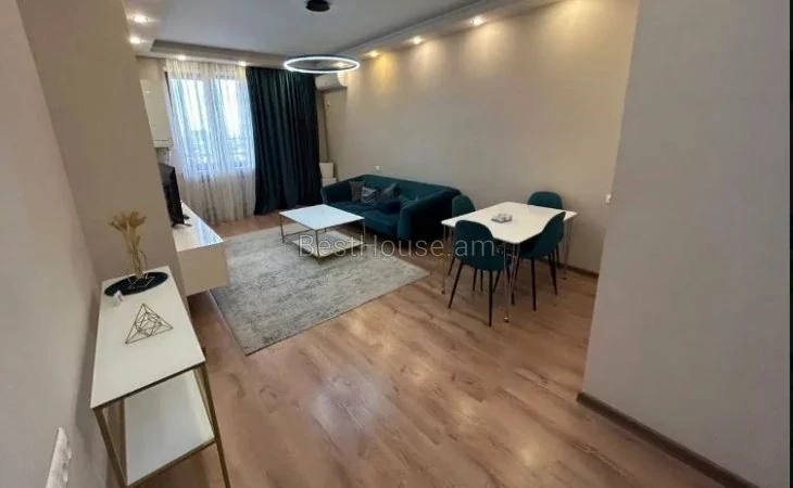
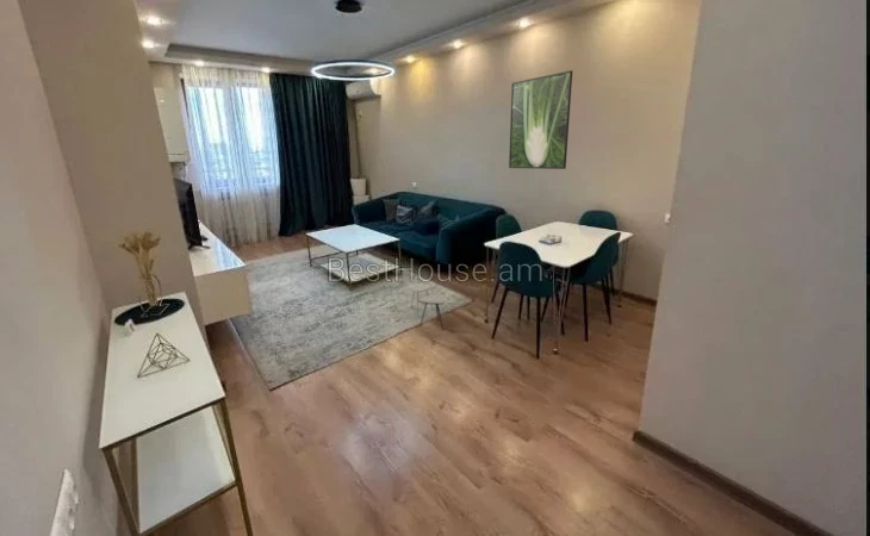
+ side table (425, 305)
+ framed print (537, 124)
